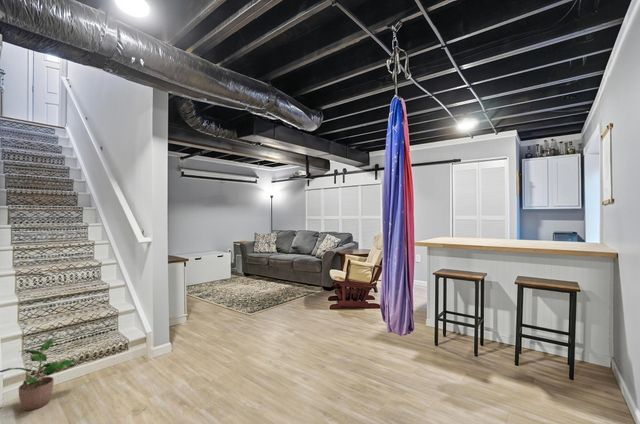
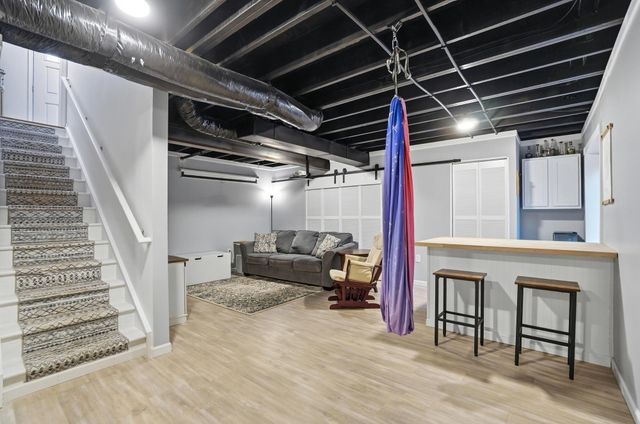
- potted plant (37, 373)
